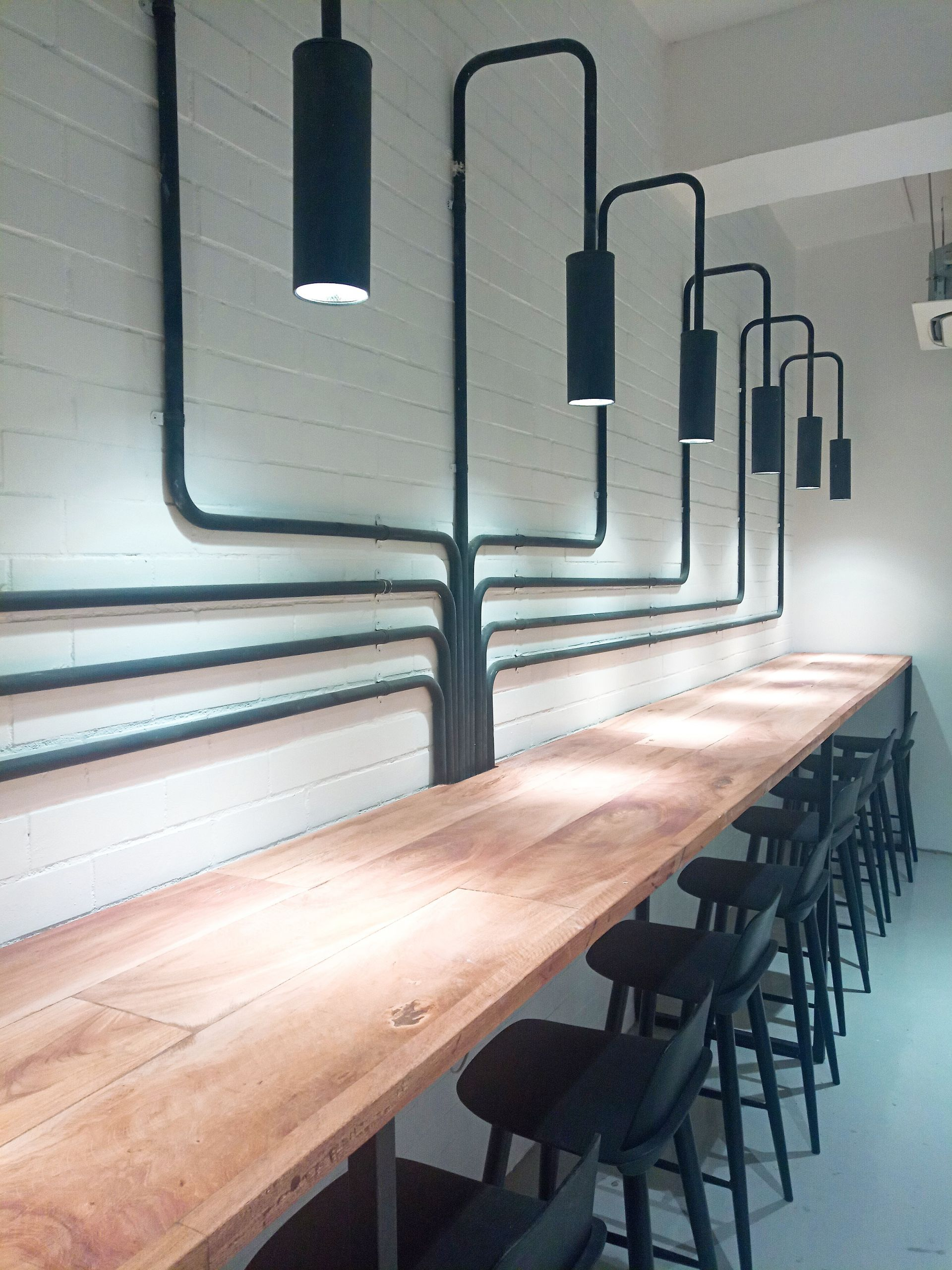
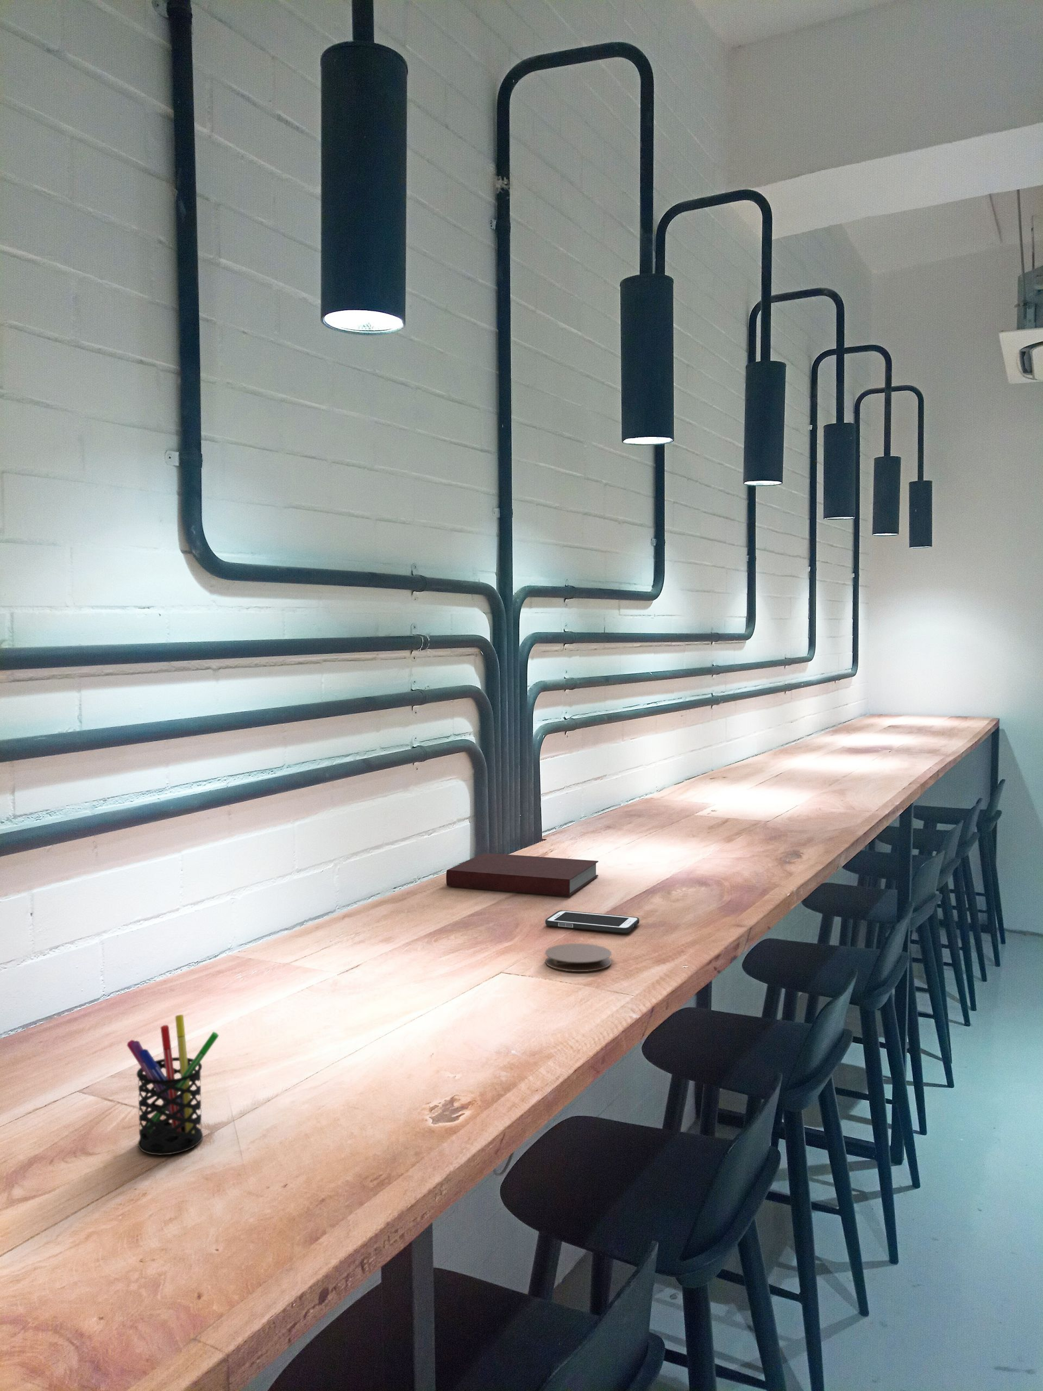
+ pen holder (176, 1079)
+ notebook (524, 873)
+ coaster (578, 957)
+ cell phone (592, 921)
